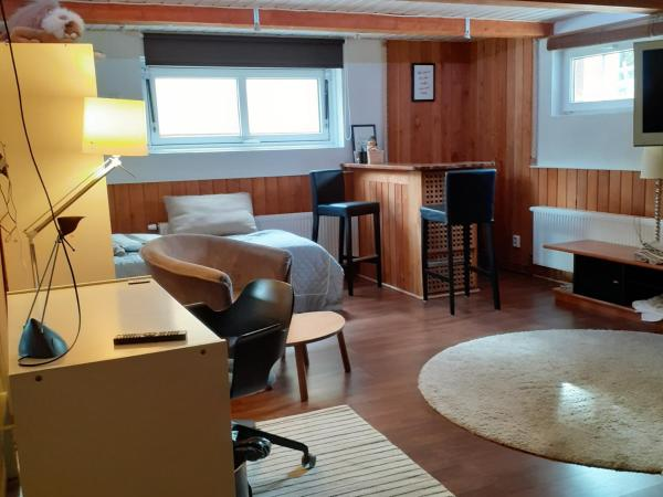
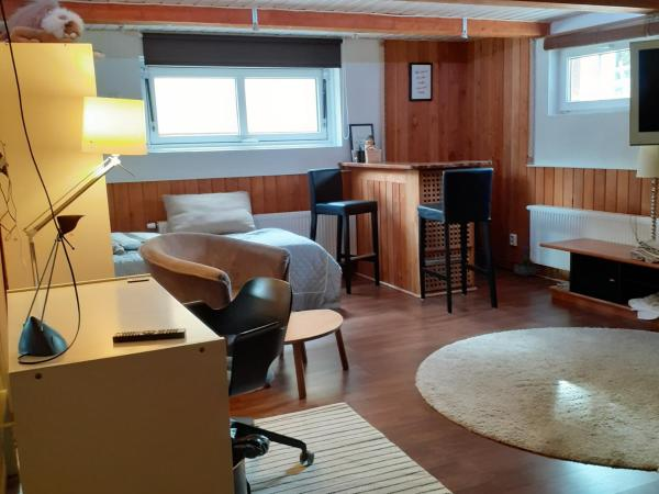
+ potted plant (526, 255)
